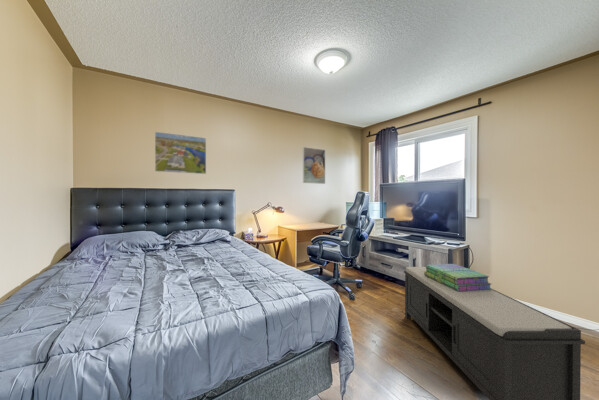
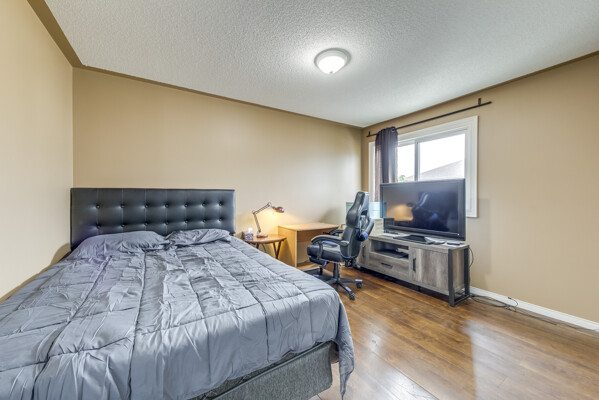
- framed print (181, 154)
- bench (464, 321)
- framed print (314, 166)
- stack of books (455, 275)
